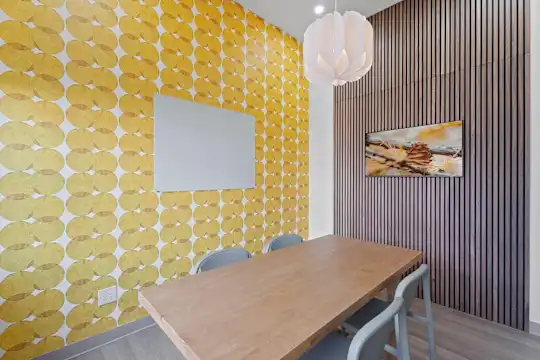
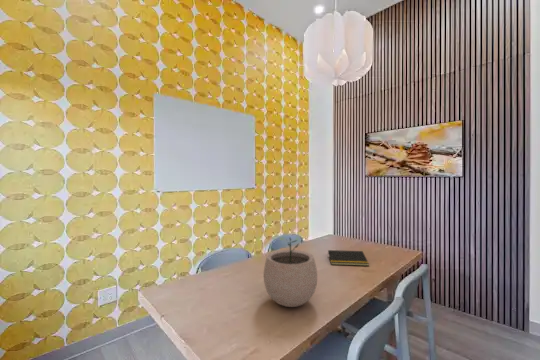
+ notepad (347, 257)
+ plant pot (290, 269)
